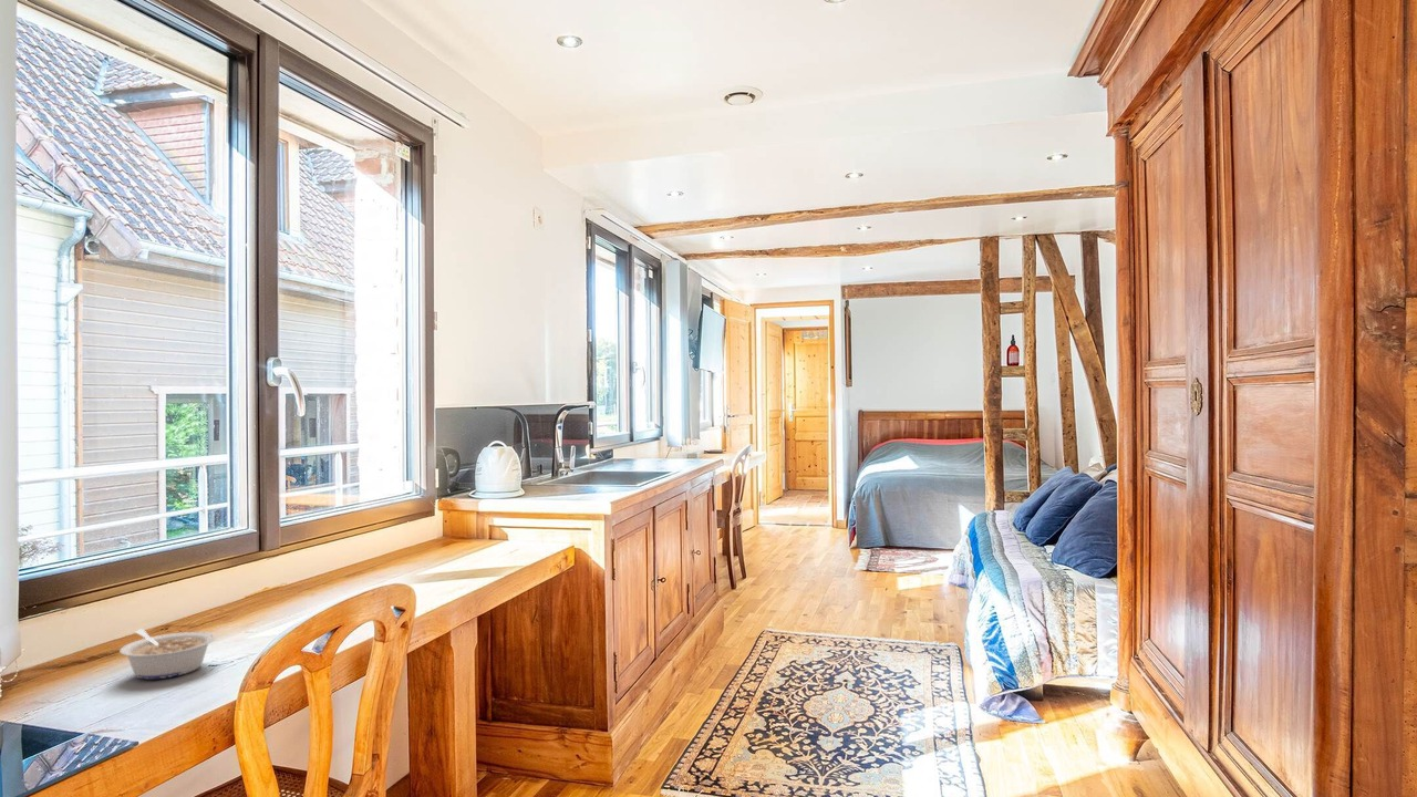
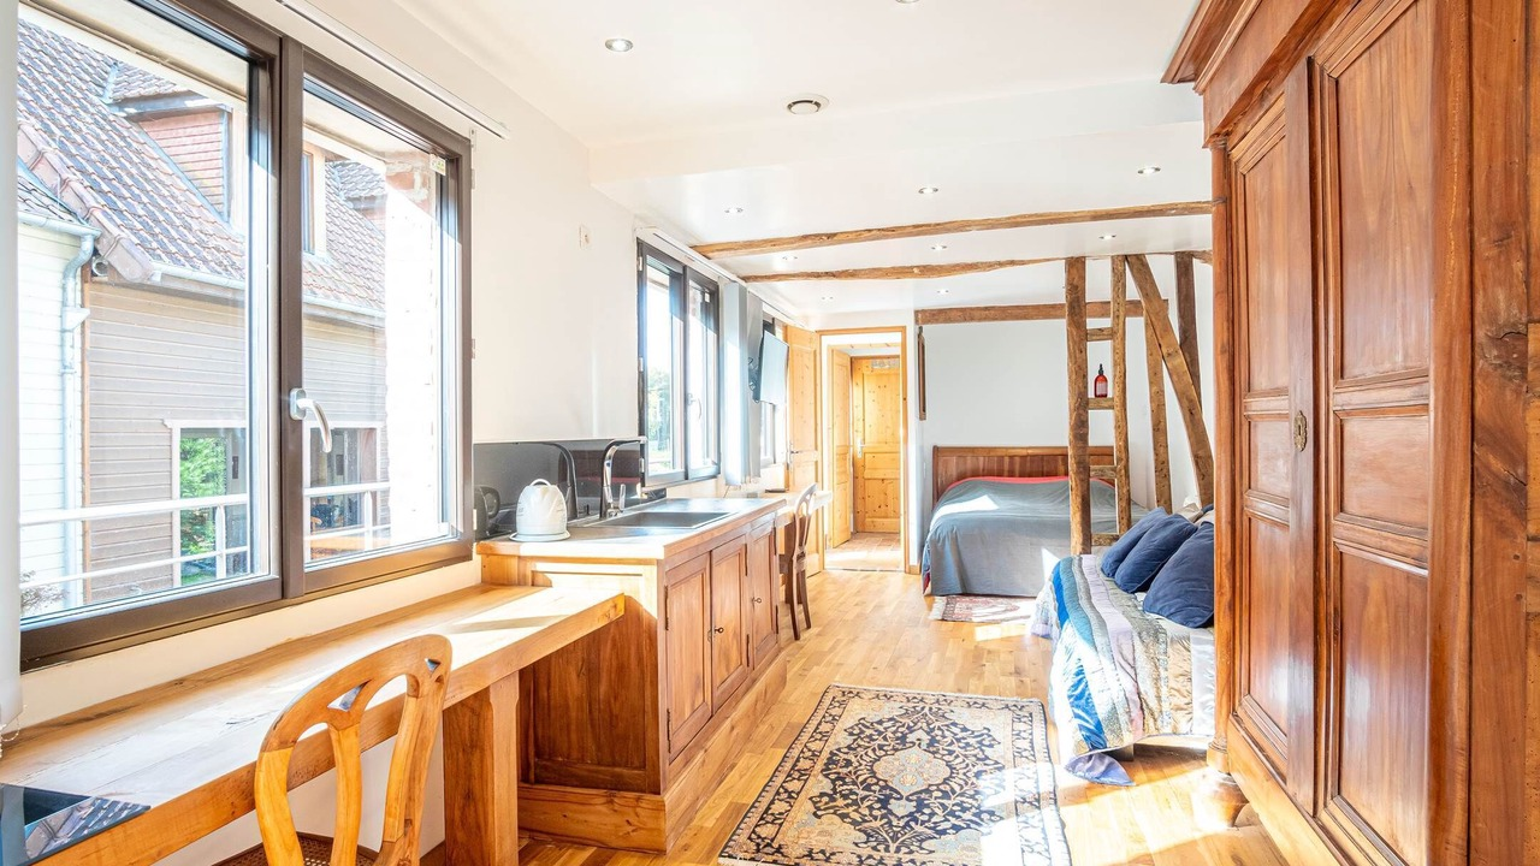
- legume (165, 653)
